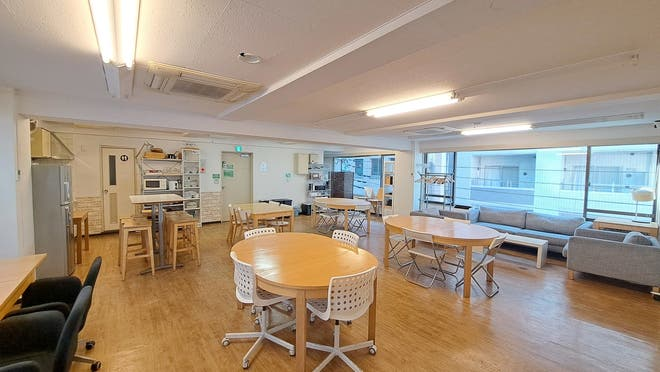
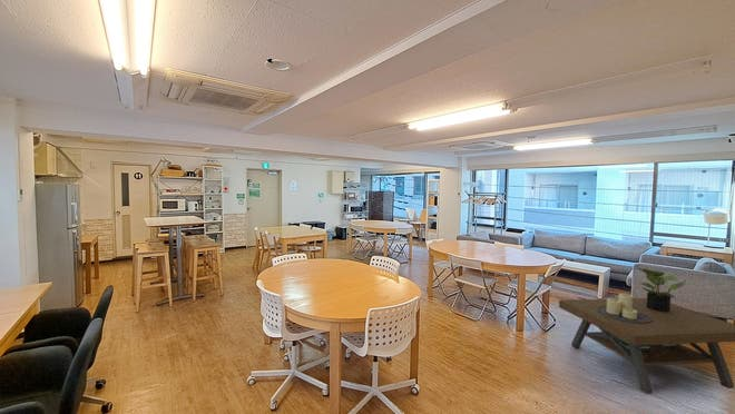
+ coffee table (645, 329)
+ potted plant (655, 286)
